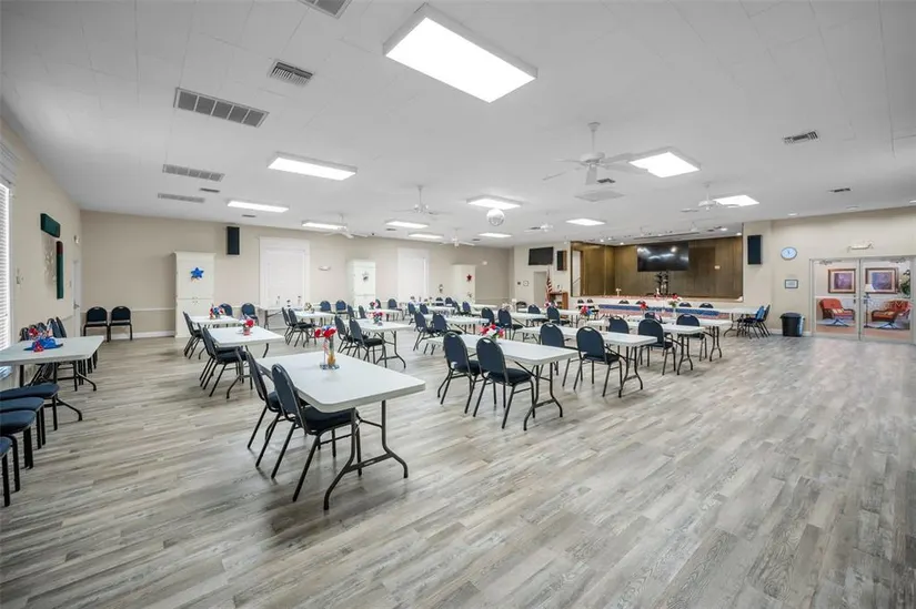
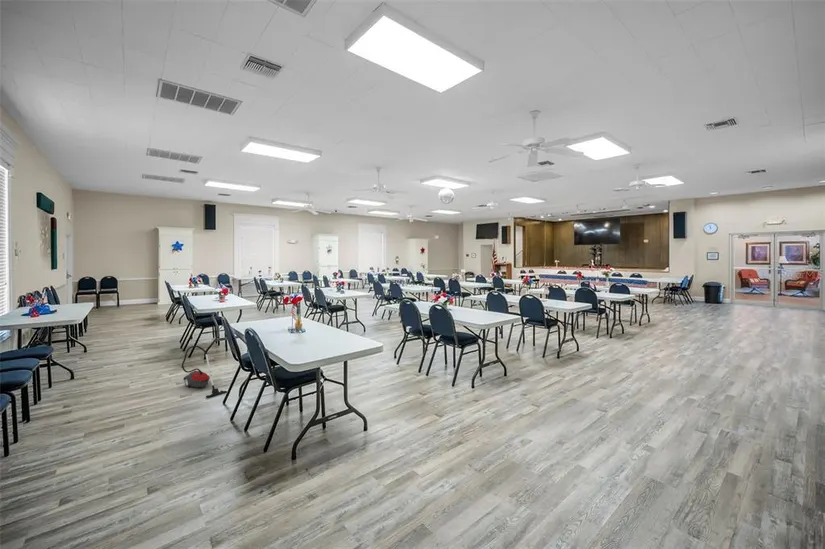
+ vacuum cleaner (197, 368)
